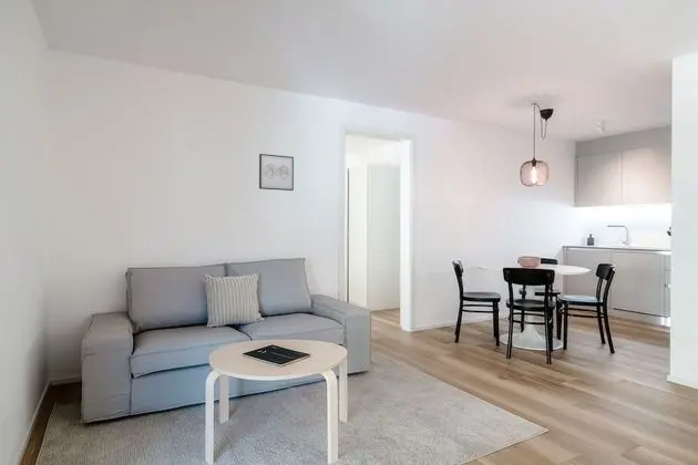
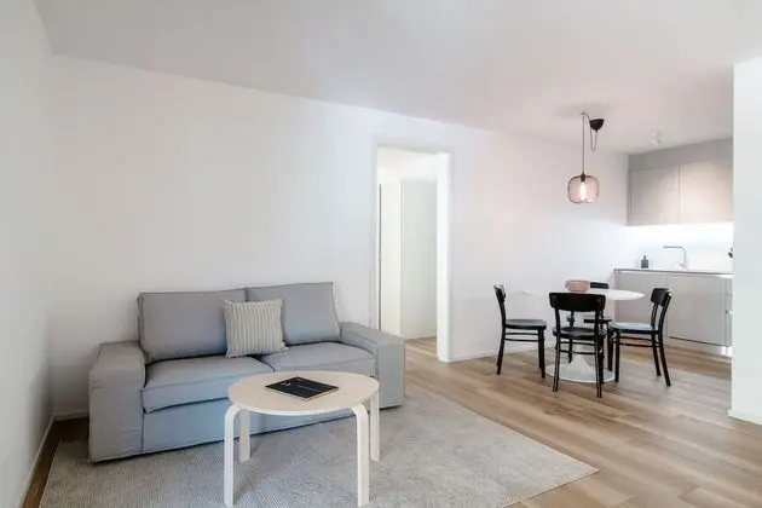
- wall art (276, 172)
